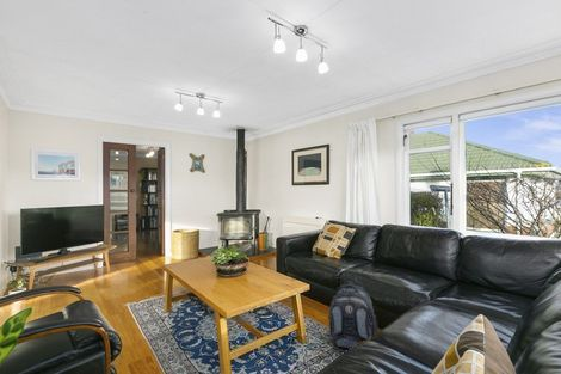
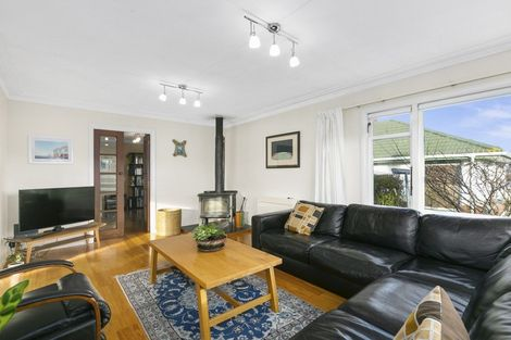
- backpack (352, 309)
